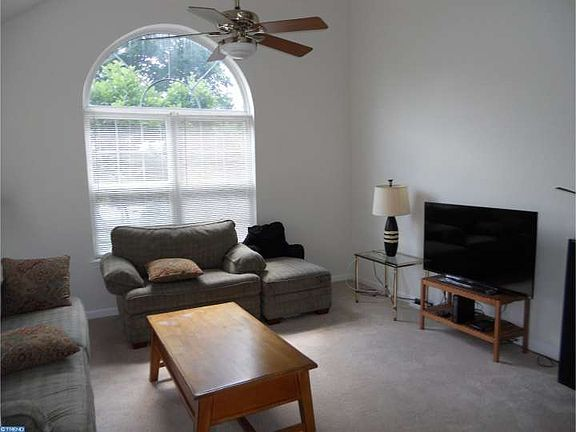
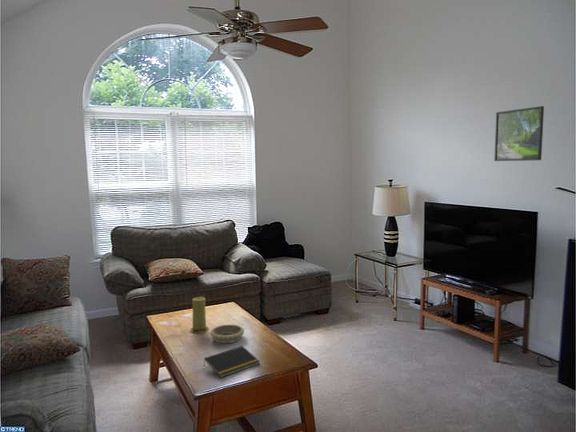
+ candle (198, 313)
+ decorative bowl (227, 333)
+ notepad (232, 360)
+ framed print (517, 135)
